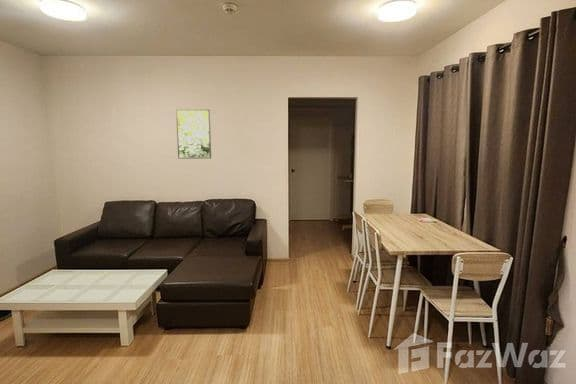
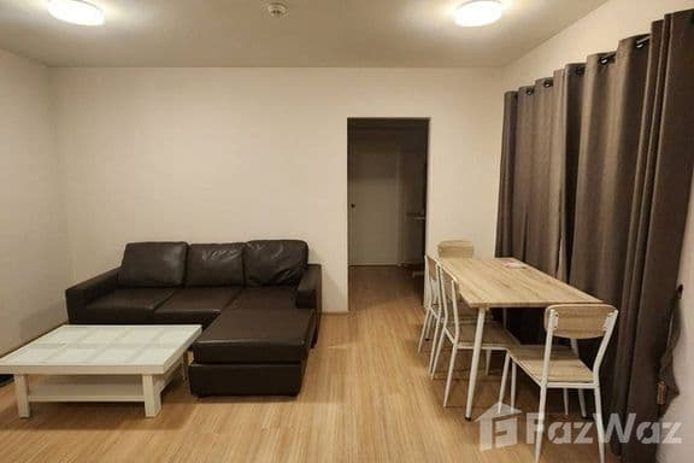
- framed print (193, 134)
